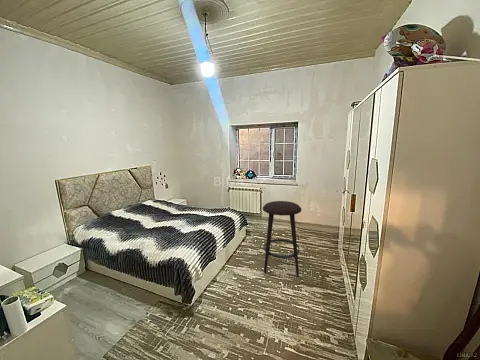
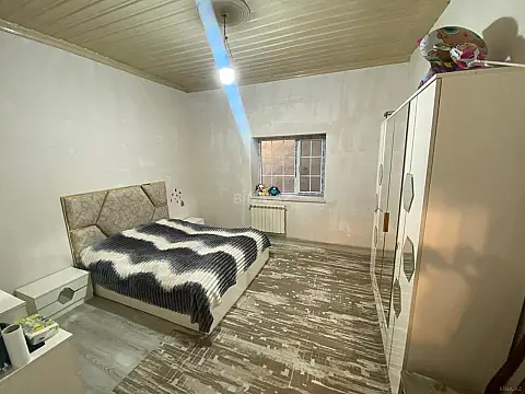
- stool (281, 239)
